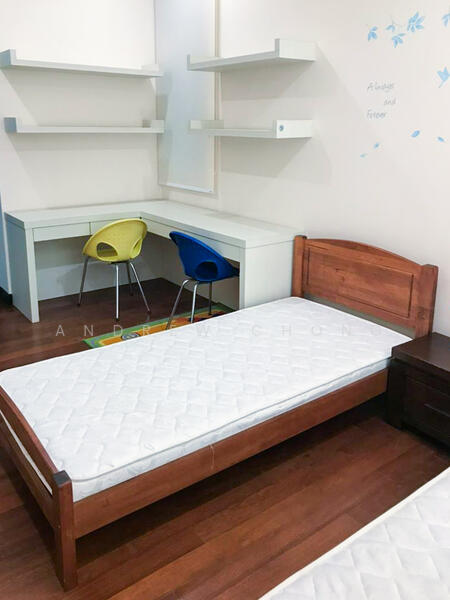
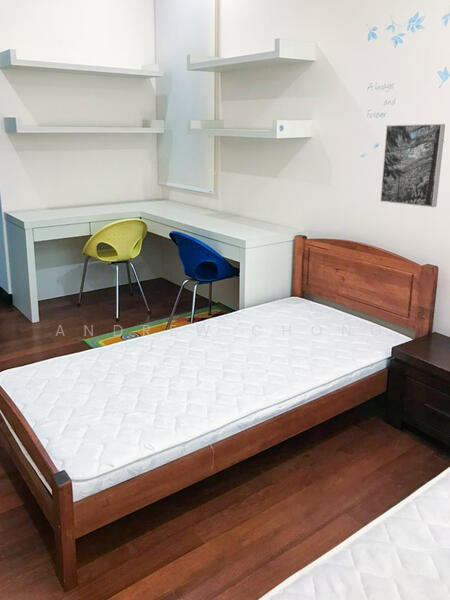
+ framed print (410, 165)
